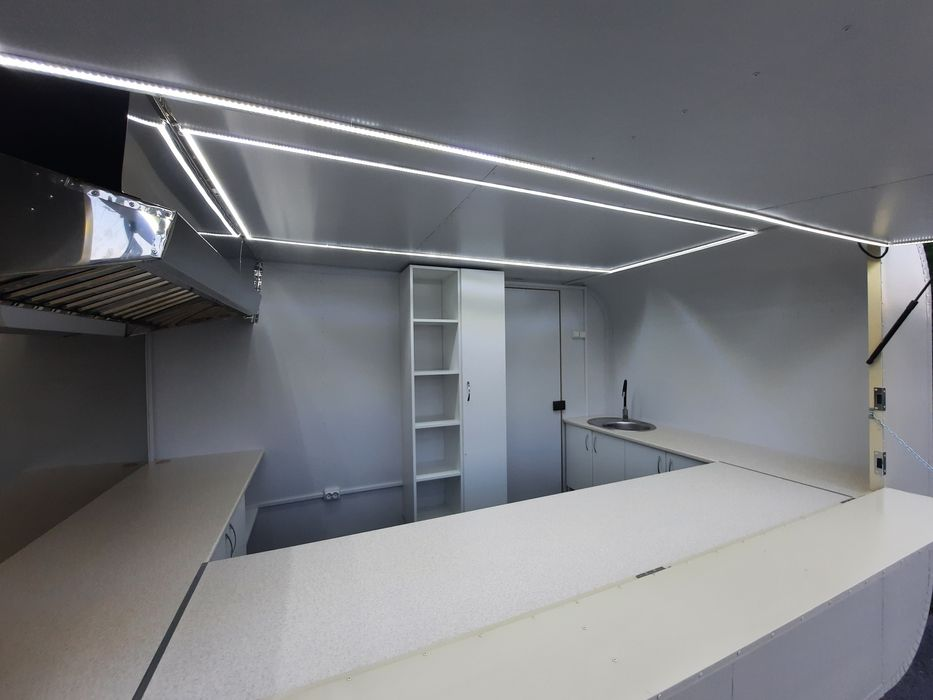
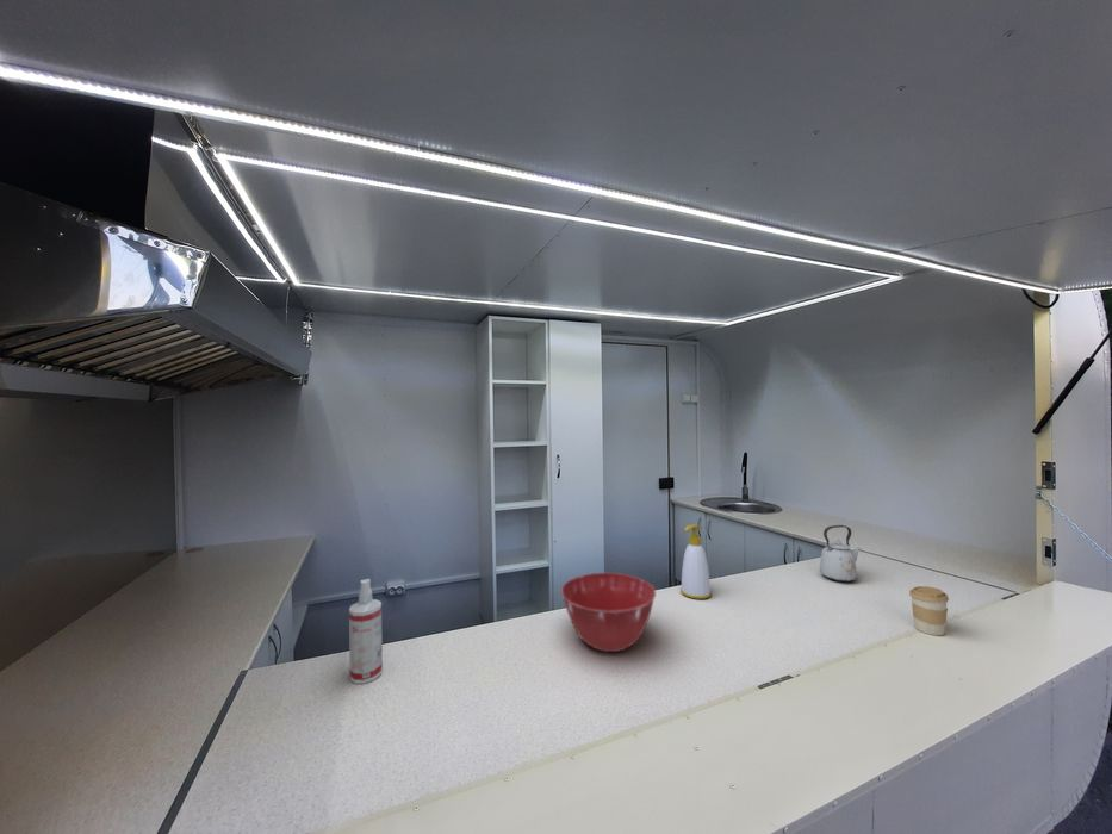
+ kettle (843, 550)
+ spray bottle (366, 627)
+ coffee cup (928, 609)
+ mixing bowl (608, 614)
+ soap bottle (695, 559)
